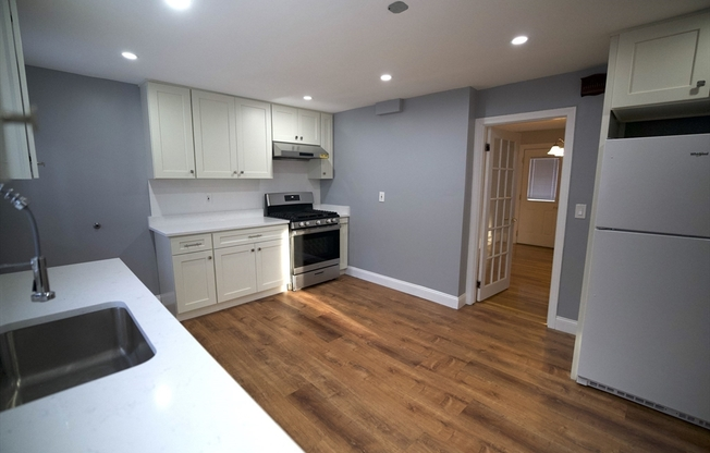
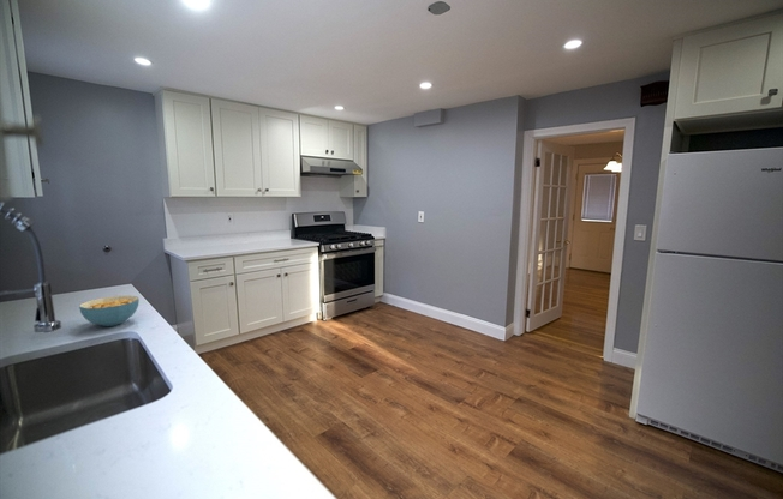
+ cereal bowl (110, 312)
